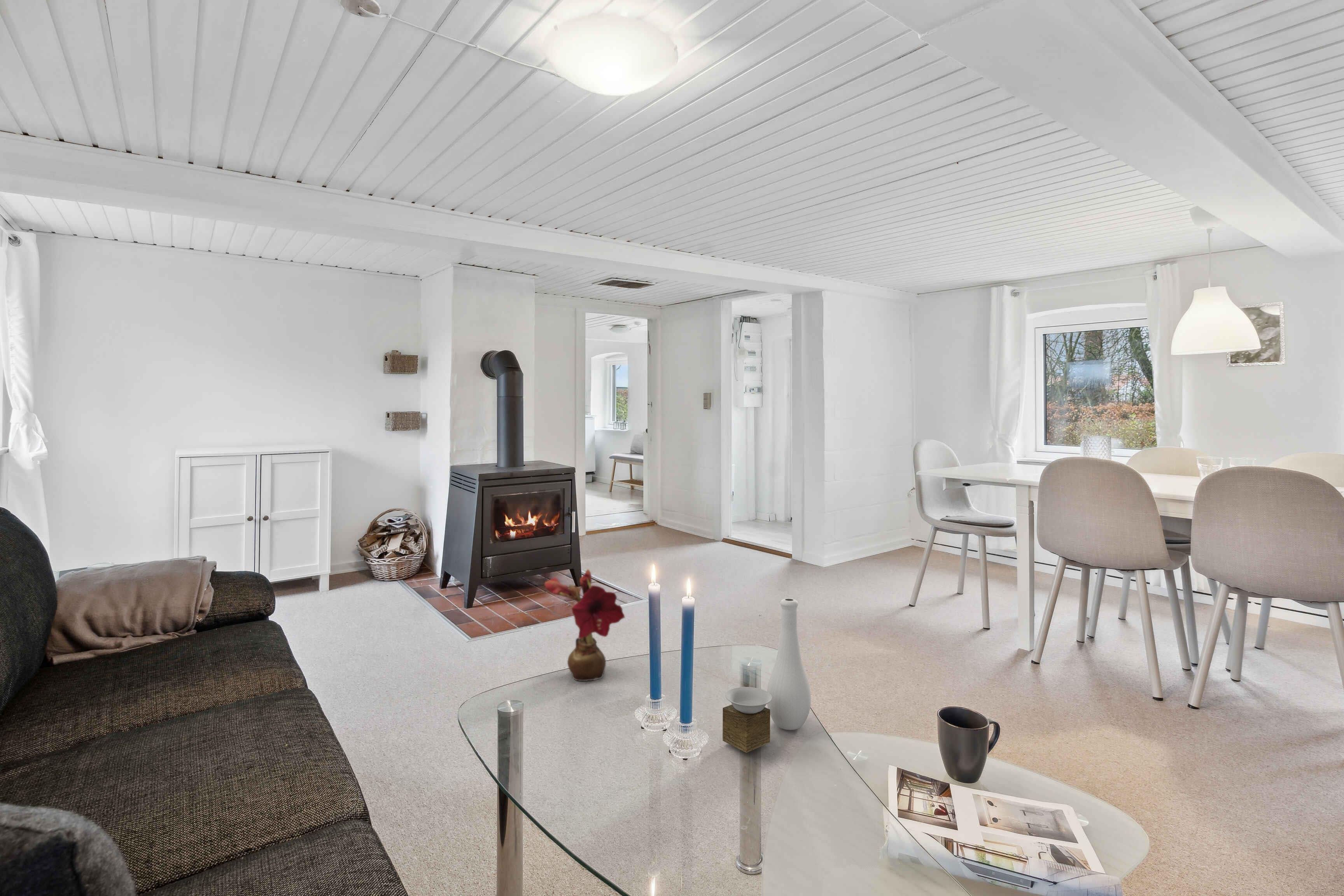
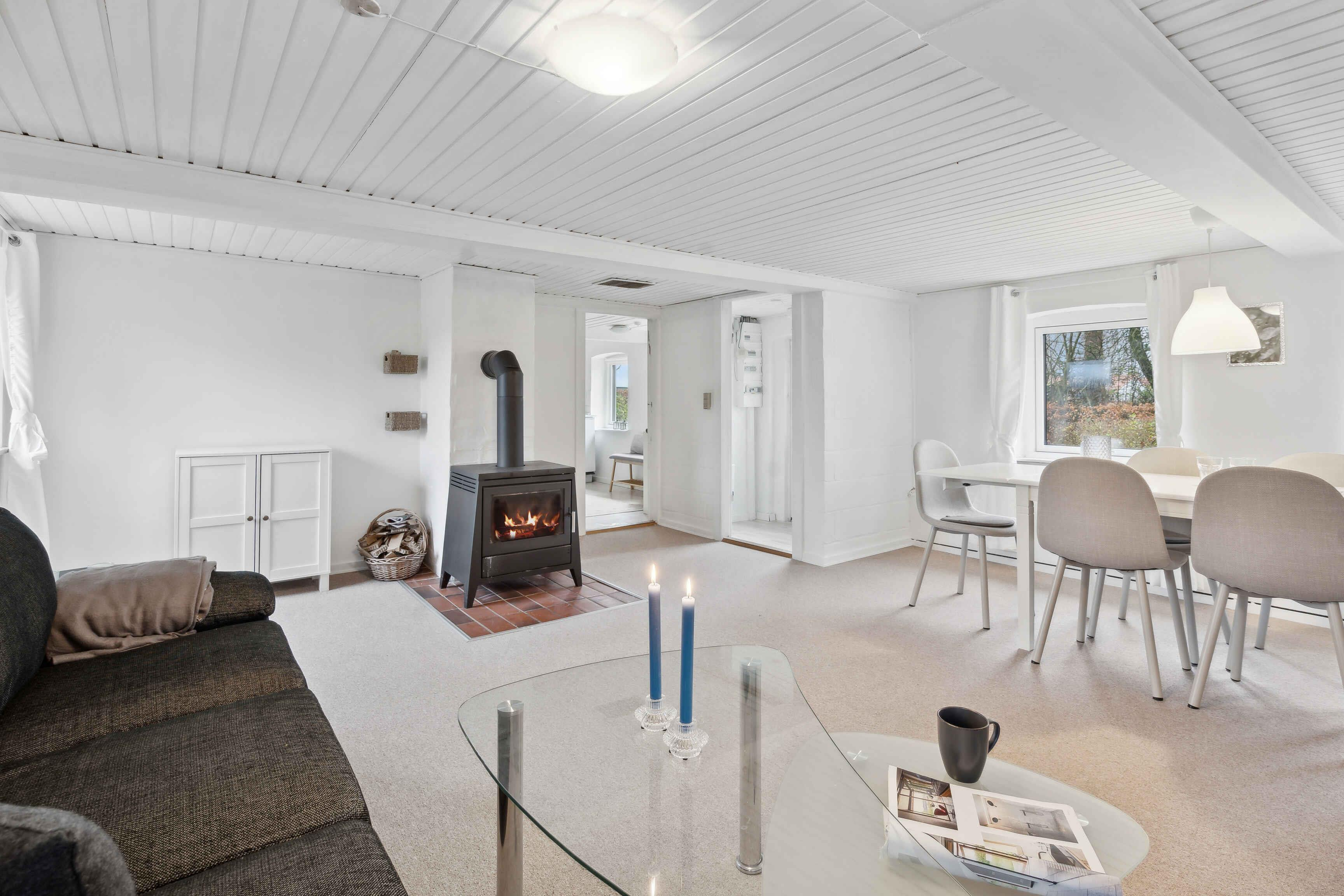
- vase (772, 671)
- flower (586, 627)
